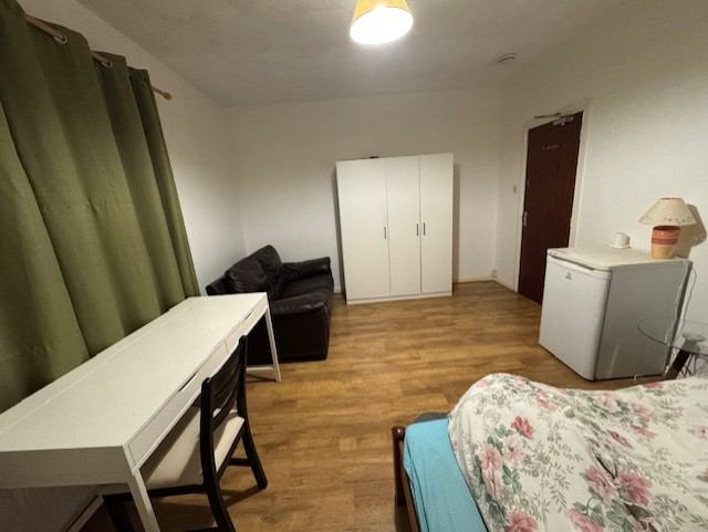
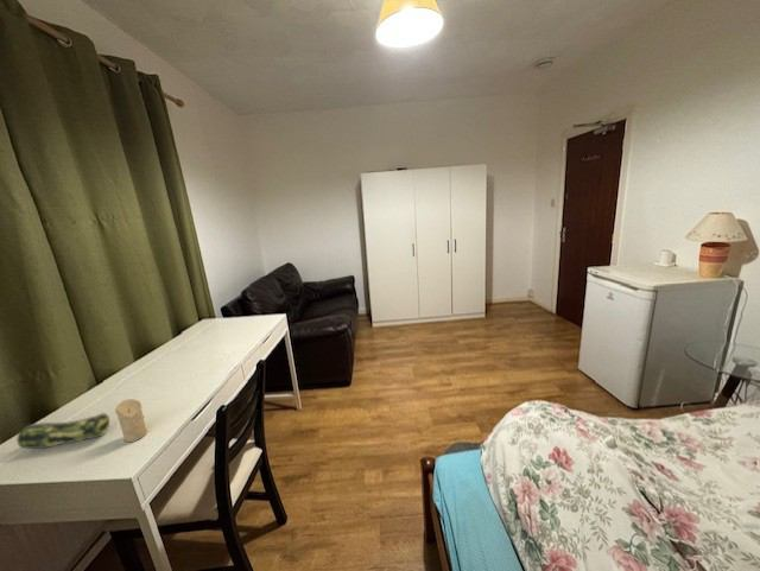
+ pencil case (68, 430)
+ candle (131, 420)
